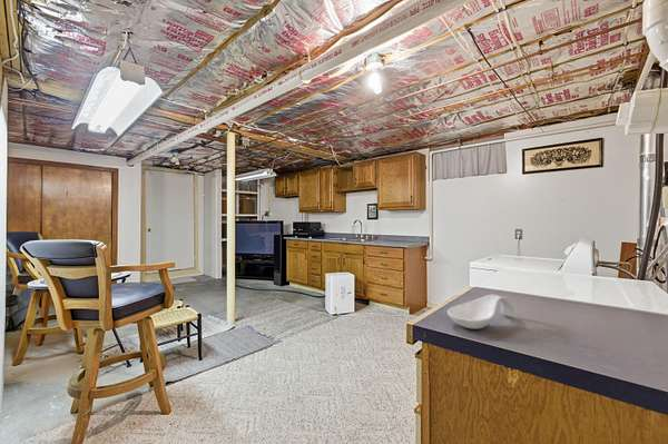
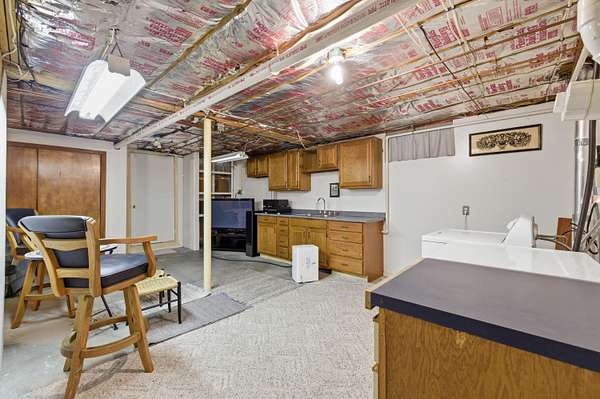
- spoon rest (483, 309)
